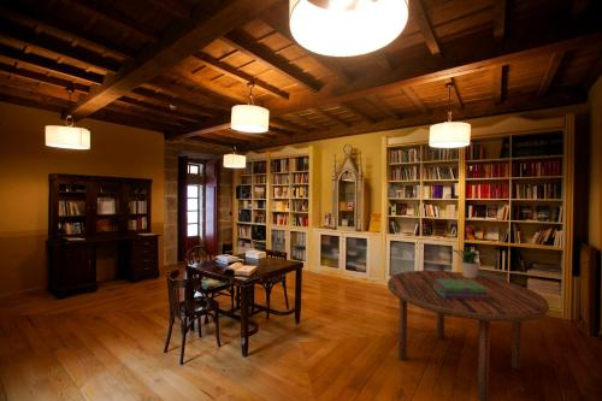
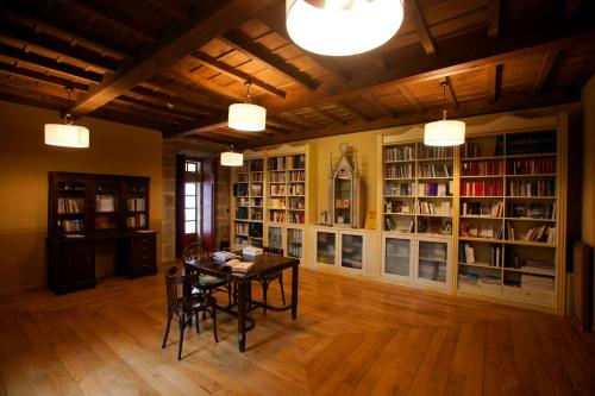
- potted plant (466, 263)
- stack of books (459, 288)
- dining table (458, 317)
